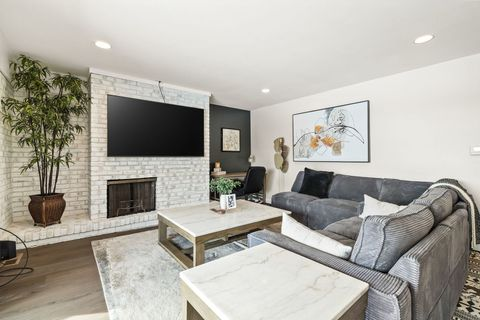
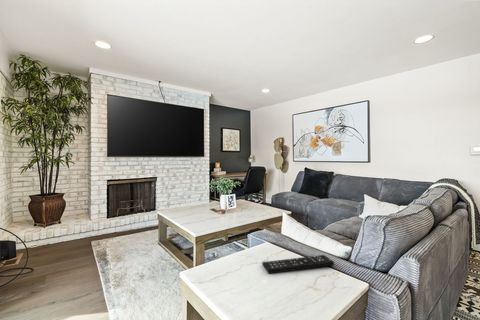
+ remote control (298, 263)
